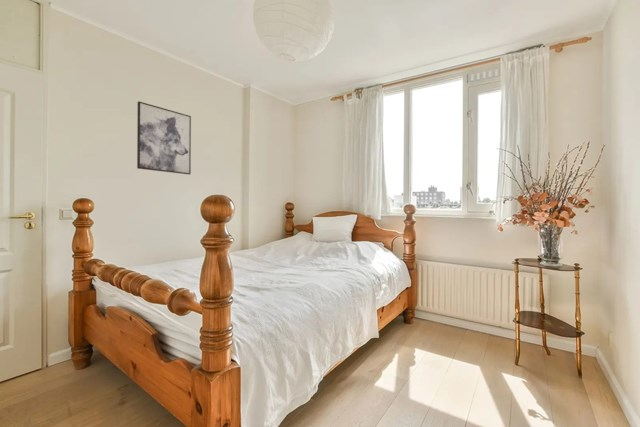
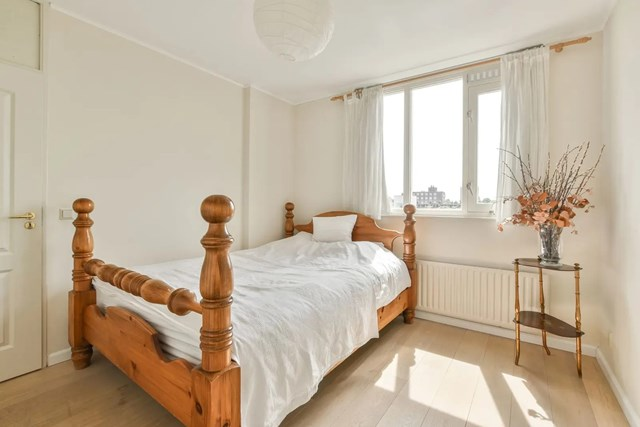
- wall art (165, 140)
